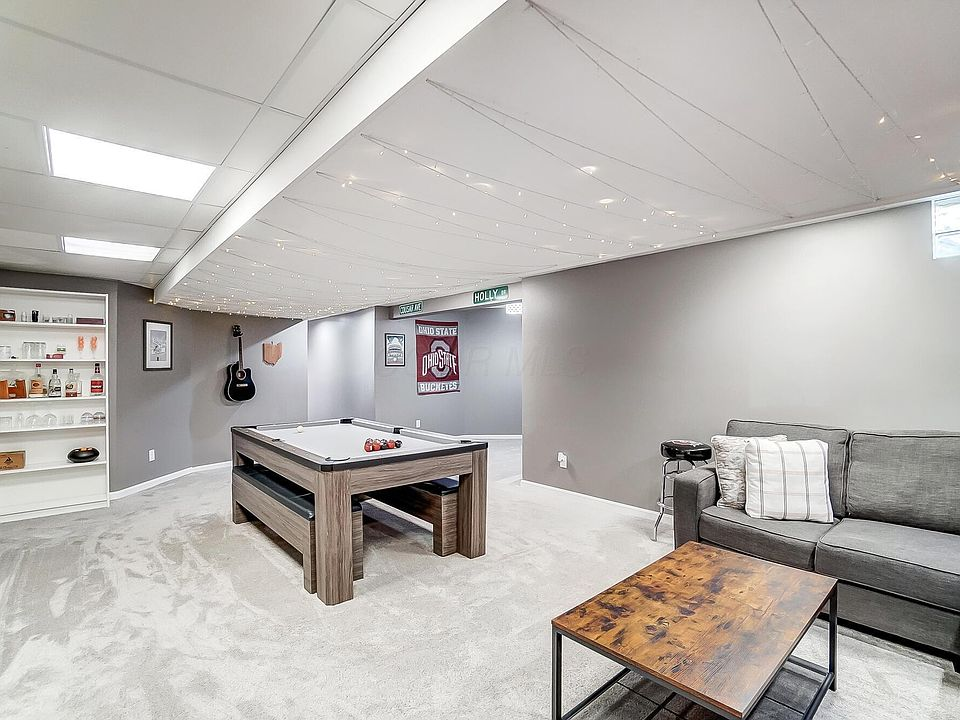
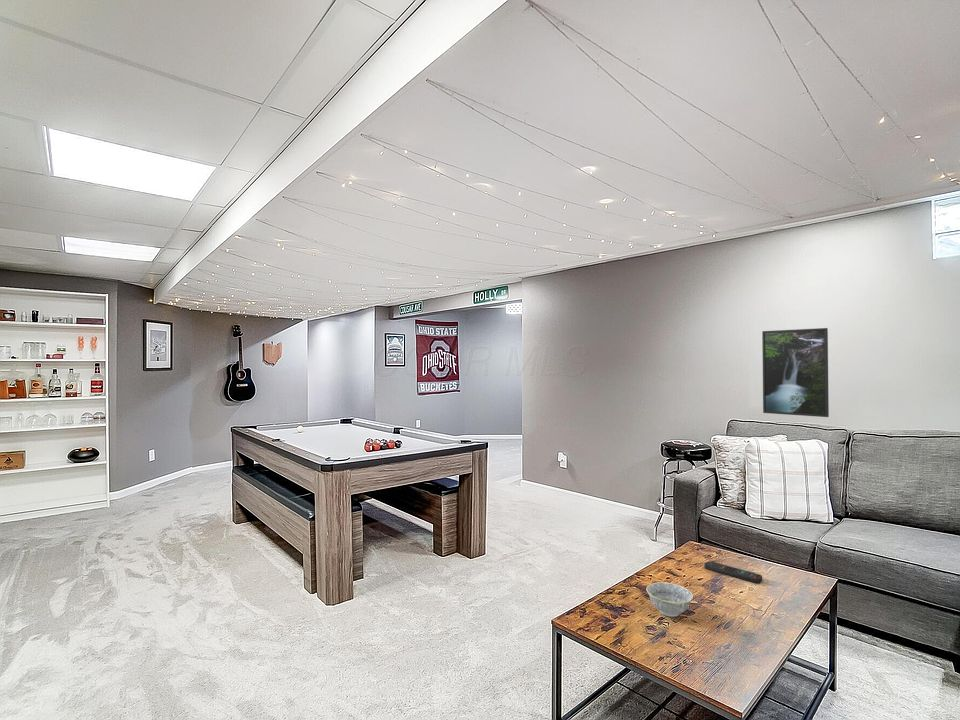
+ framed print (794, 372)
+ remote control (732, 571)
+ bowl (669, 601)
